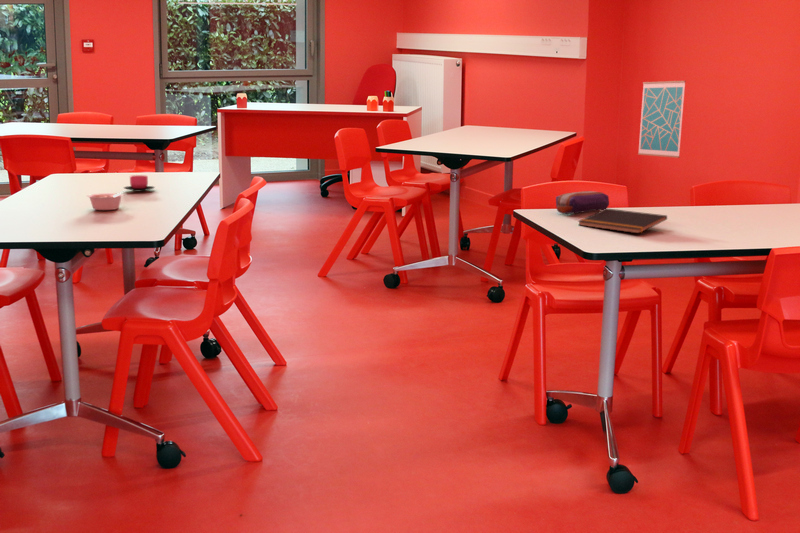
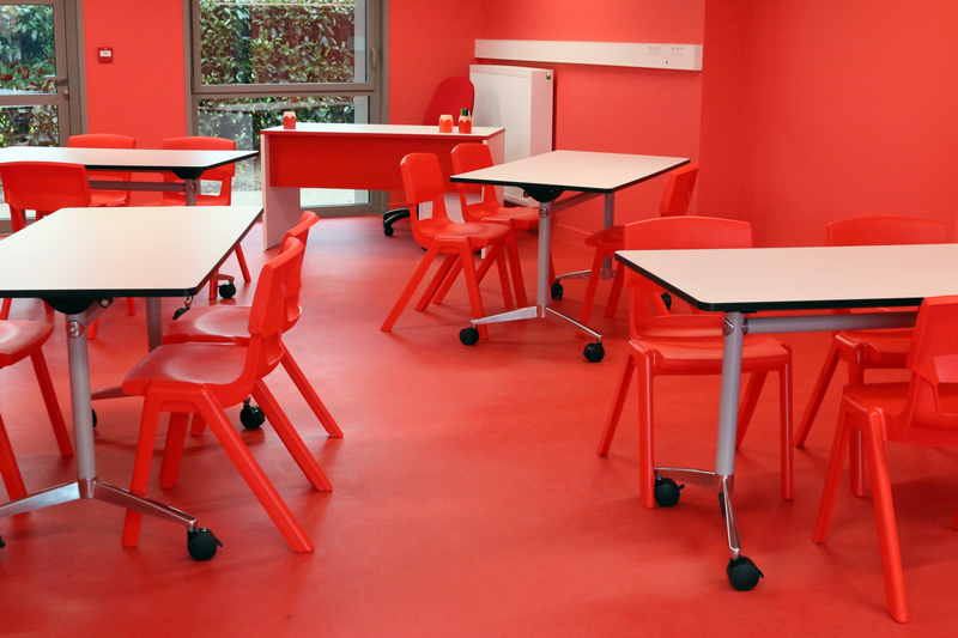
- wall art (660, 119)
- cup (139, 183)
- pencil case (583, 202)
- notepad (621, 220)
- legume (106, 200)
